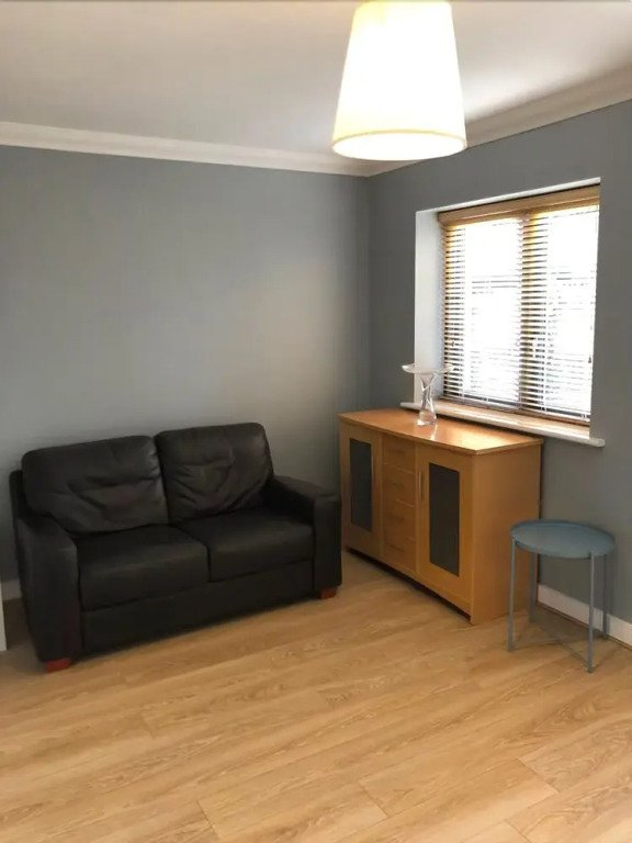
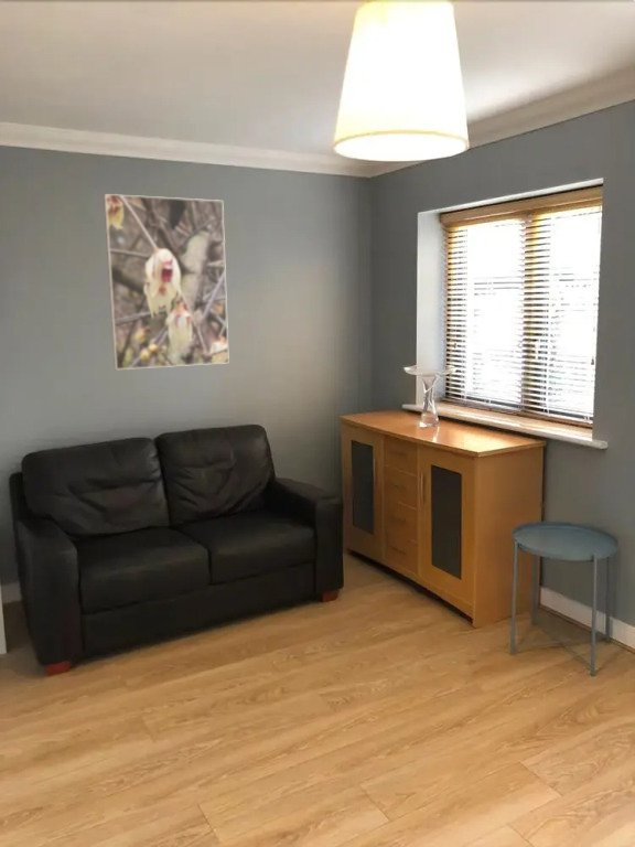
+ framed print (170, 283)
